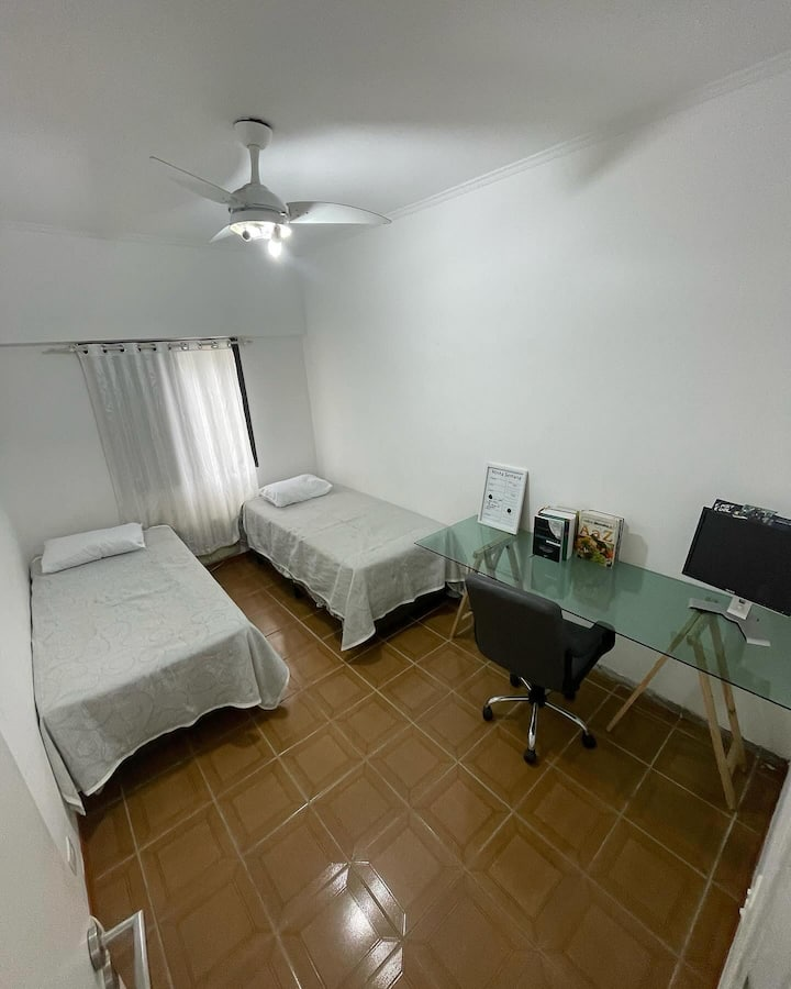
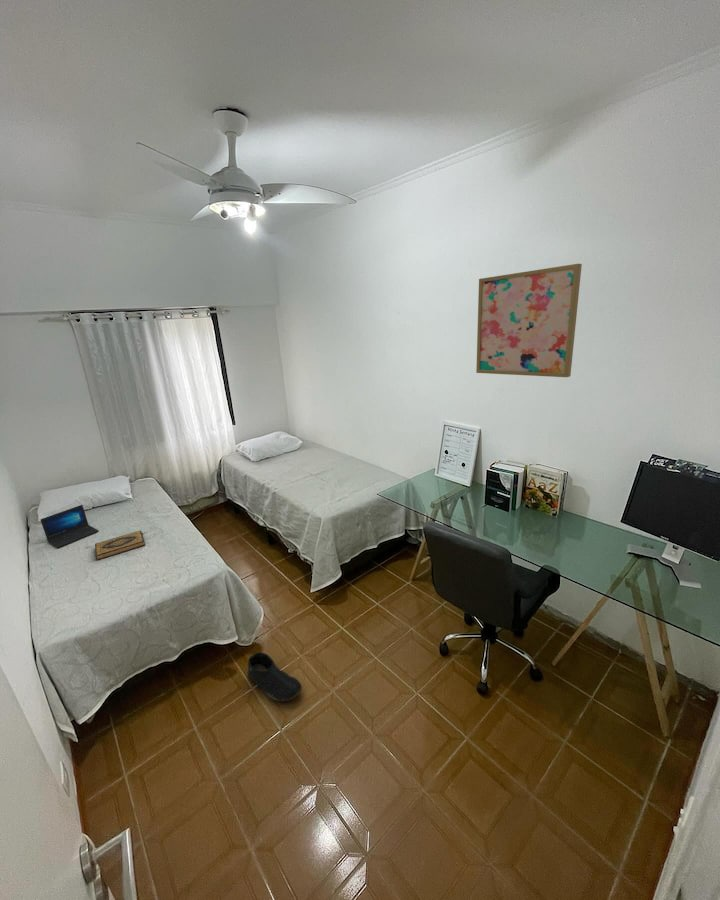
+ laptop (70, 525)
+ wall art (522, 325)
+ hardback book (120, 544)
+ shoe (272, 674)
